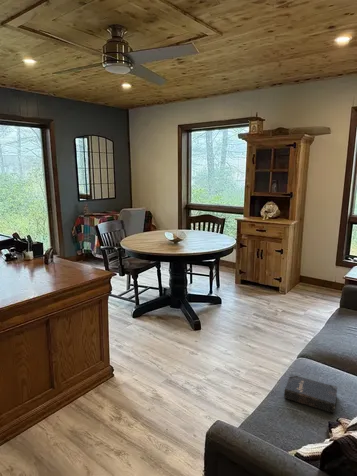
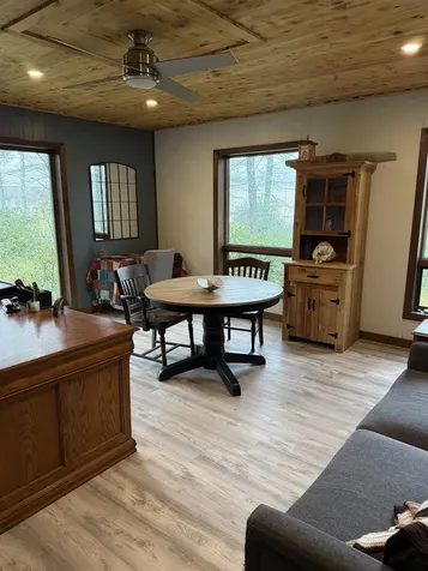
- hardback book (310, 392)
